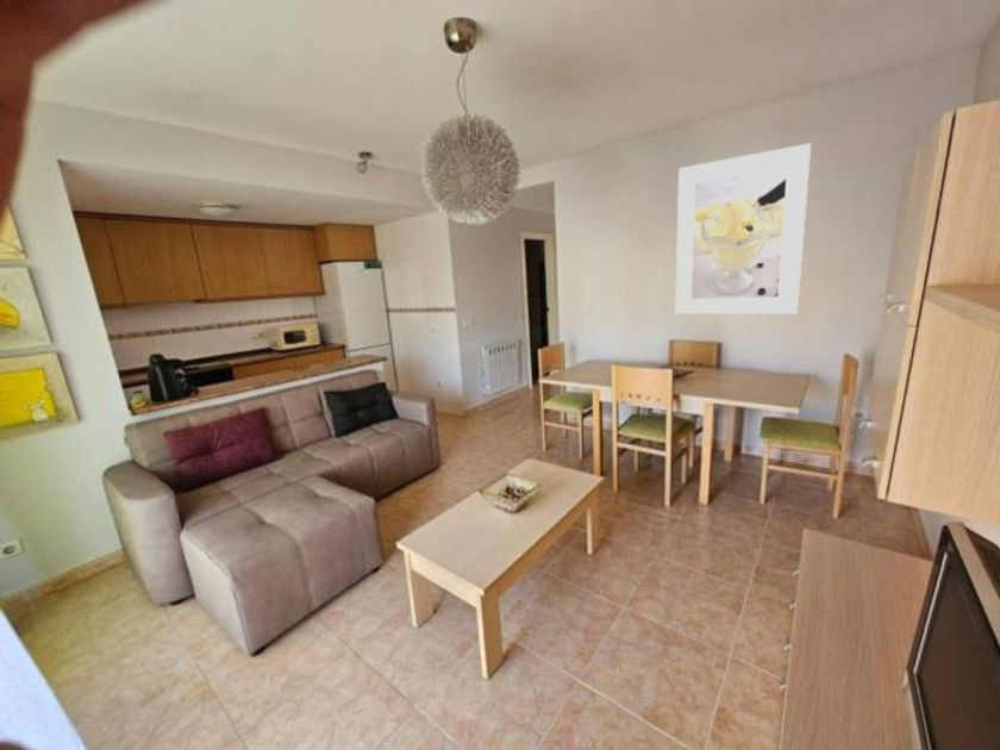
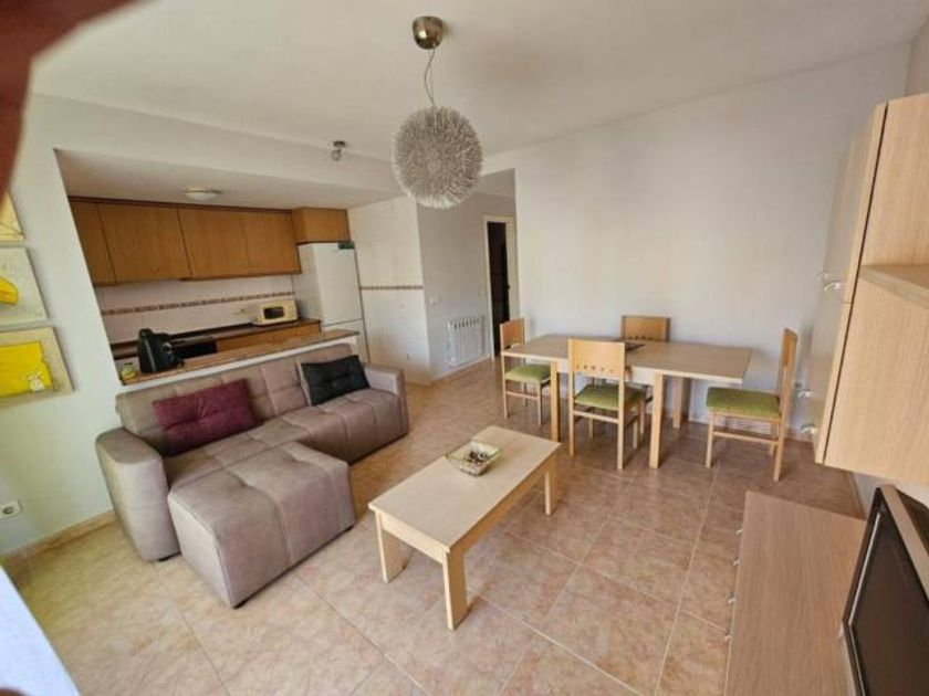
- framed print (735, 238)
